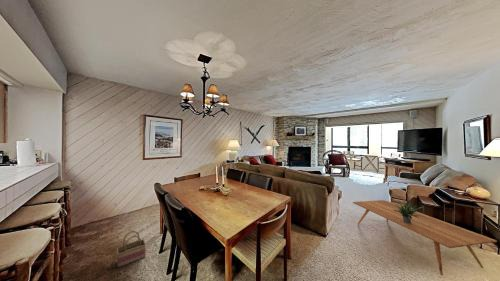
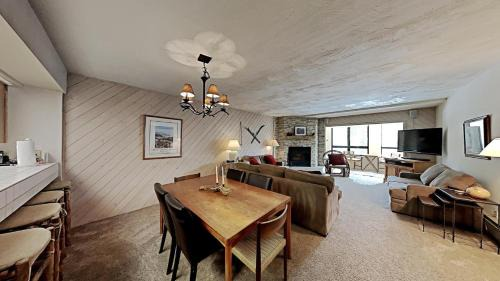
- basket (131, 246)
- coffee table (407, 228)
- potted plant (407, 209)
